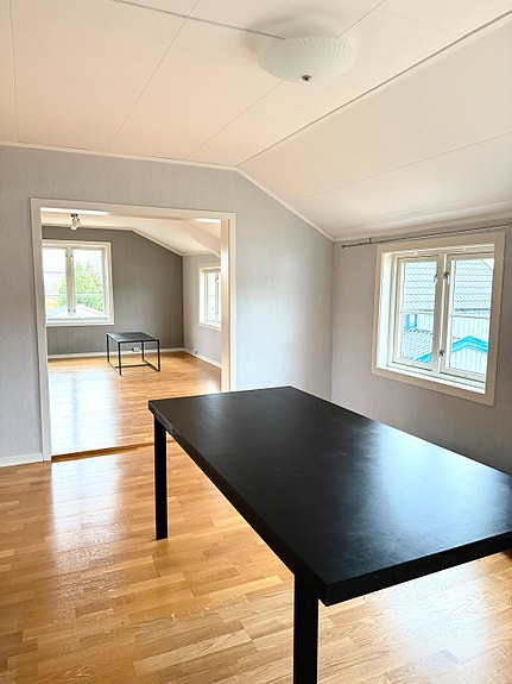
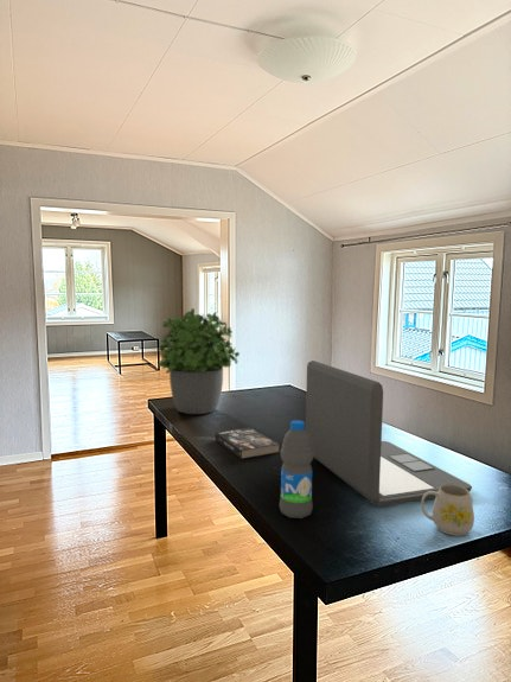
+ mug (447, 508)
+ book (245, 441)
+ potted plant (197, 359)
+ water bottle (296, 467)
+ laptop (381, 421)
